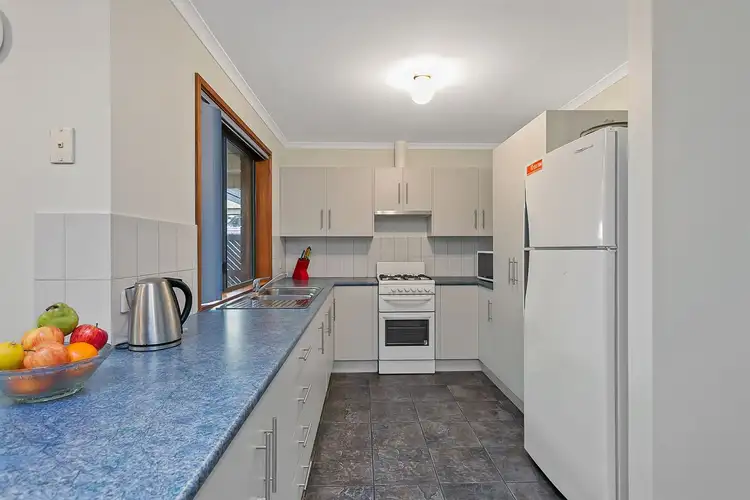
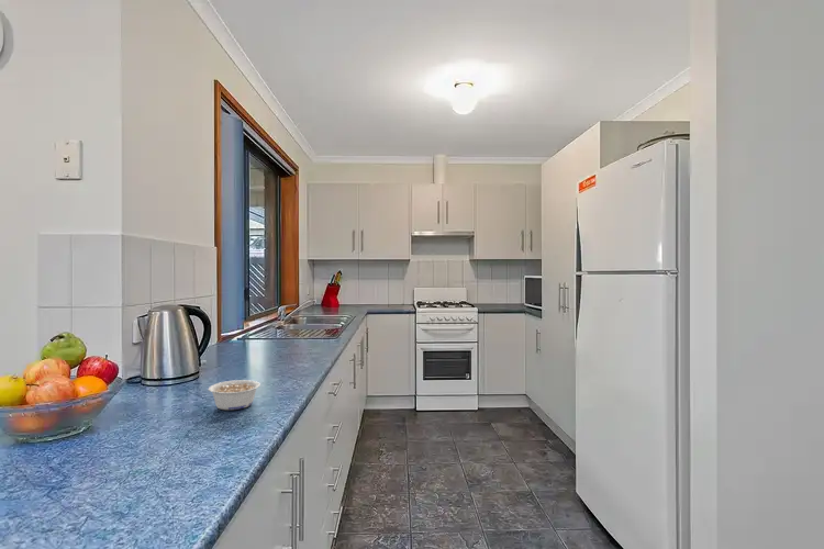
+ legume (234, 393)
